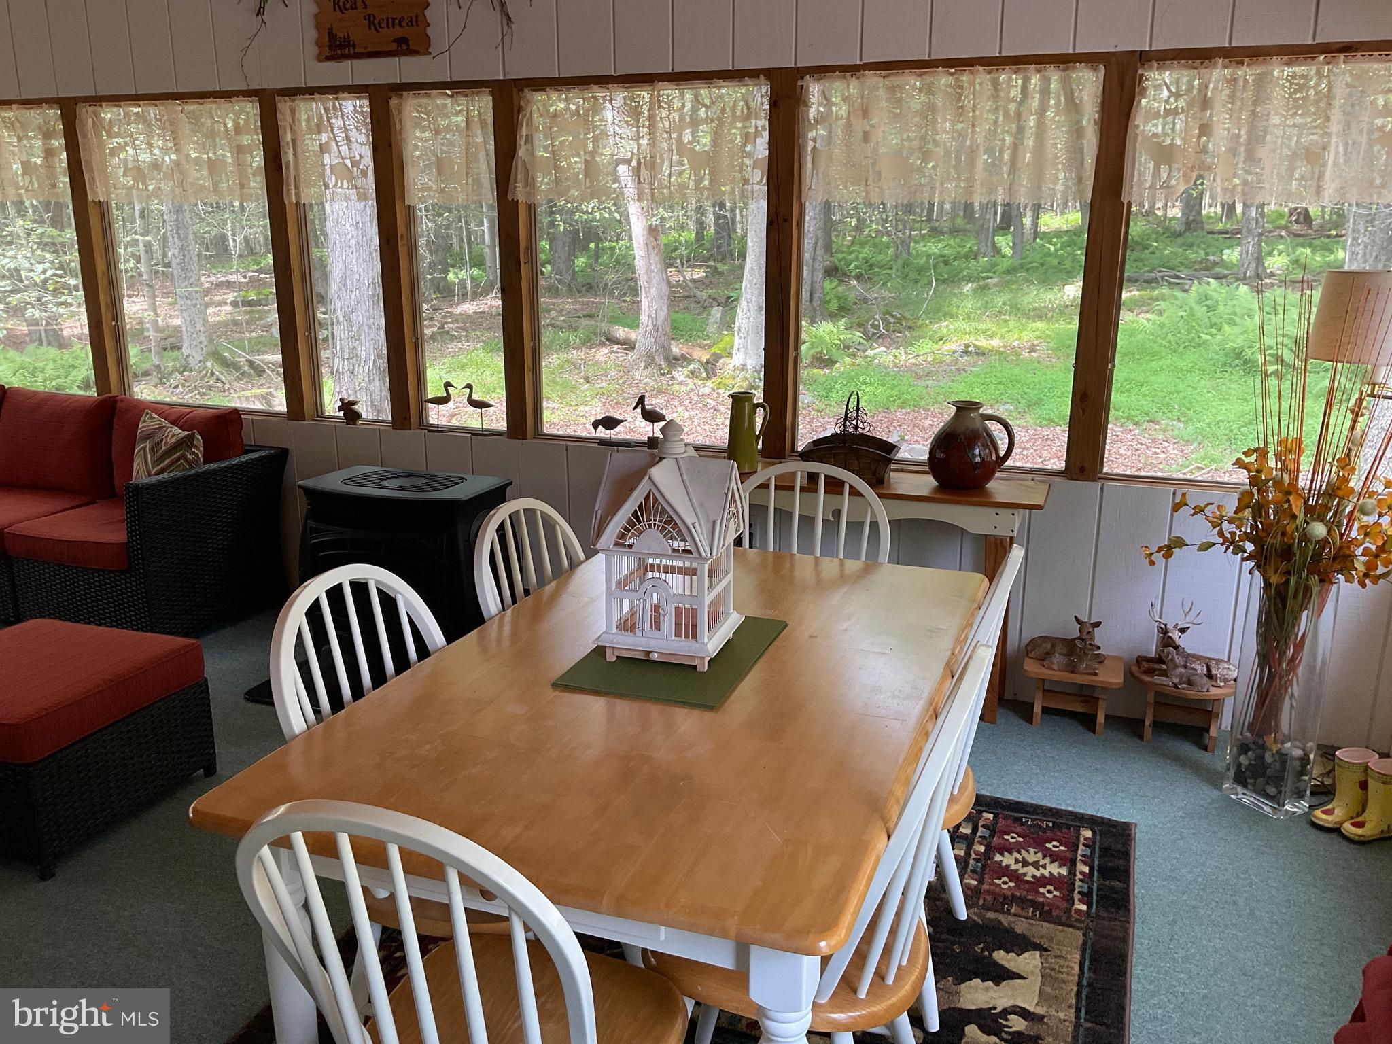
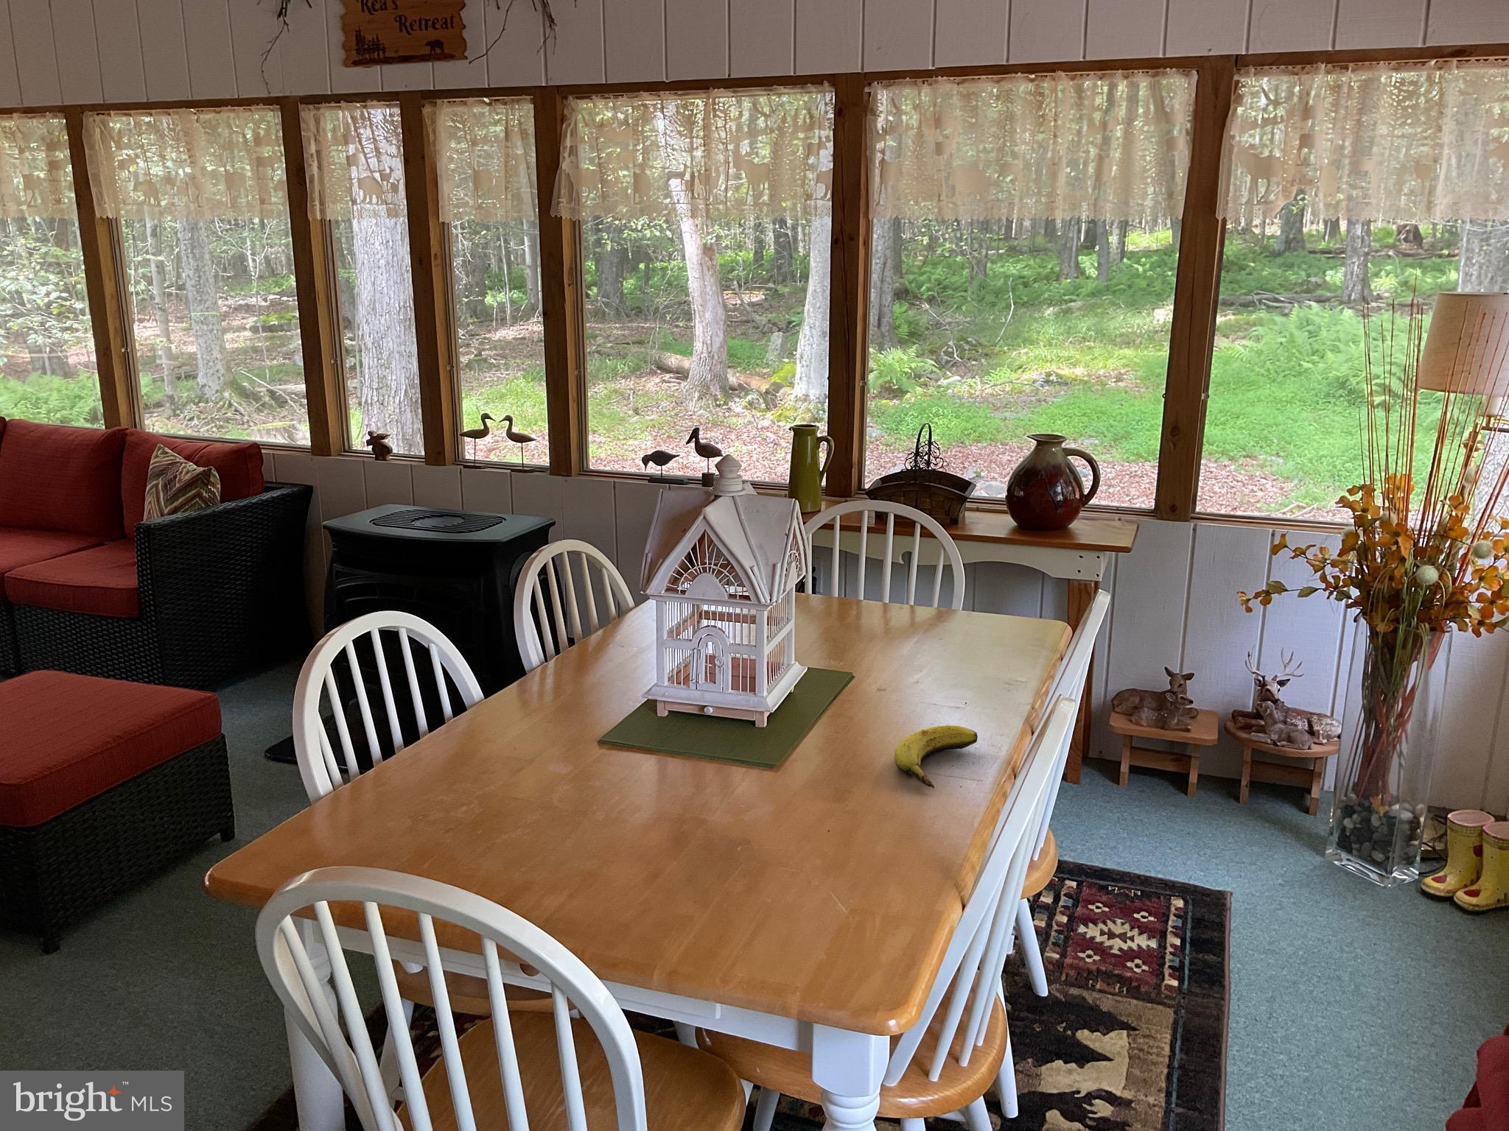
+ banana (930, 751)
